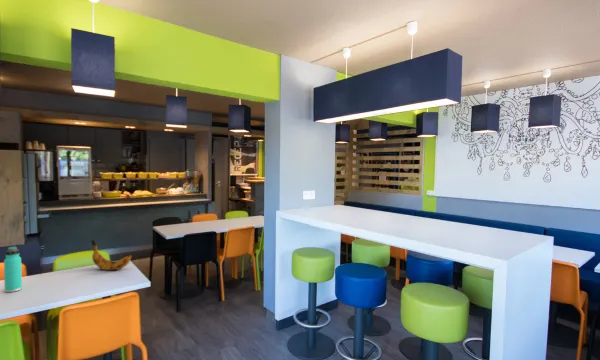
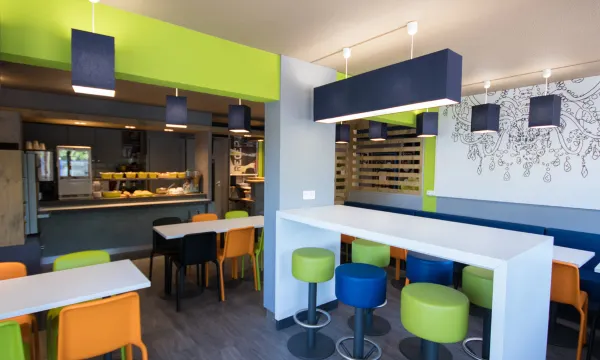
- thermos bottle (12, 268)
- banana (108, 260)
